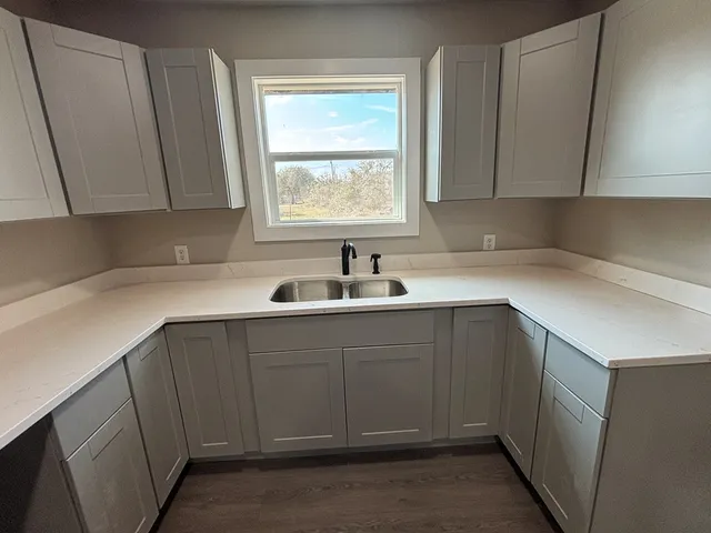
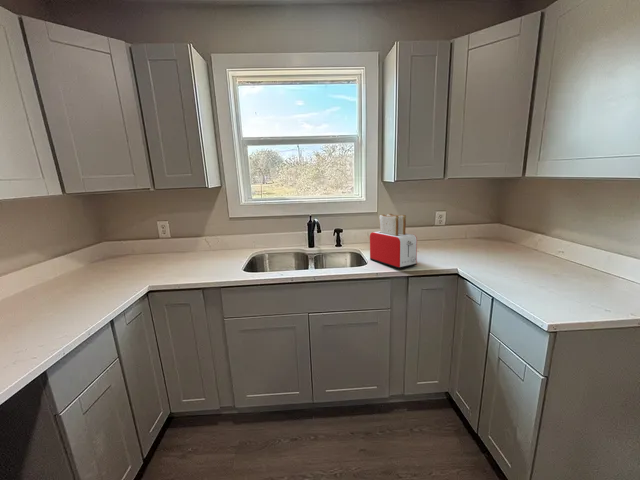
+ toaster (393, 239)
